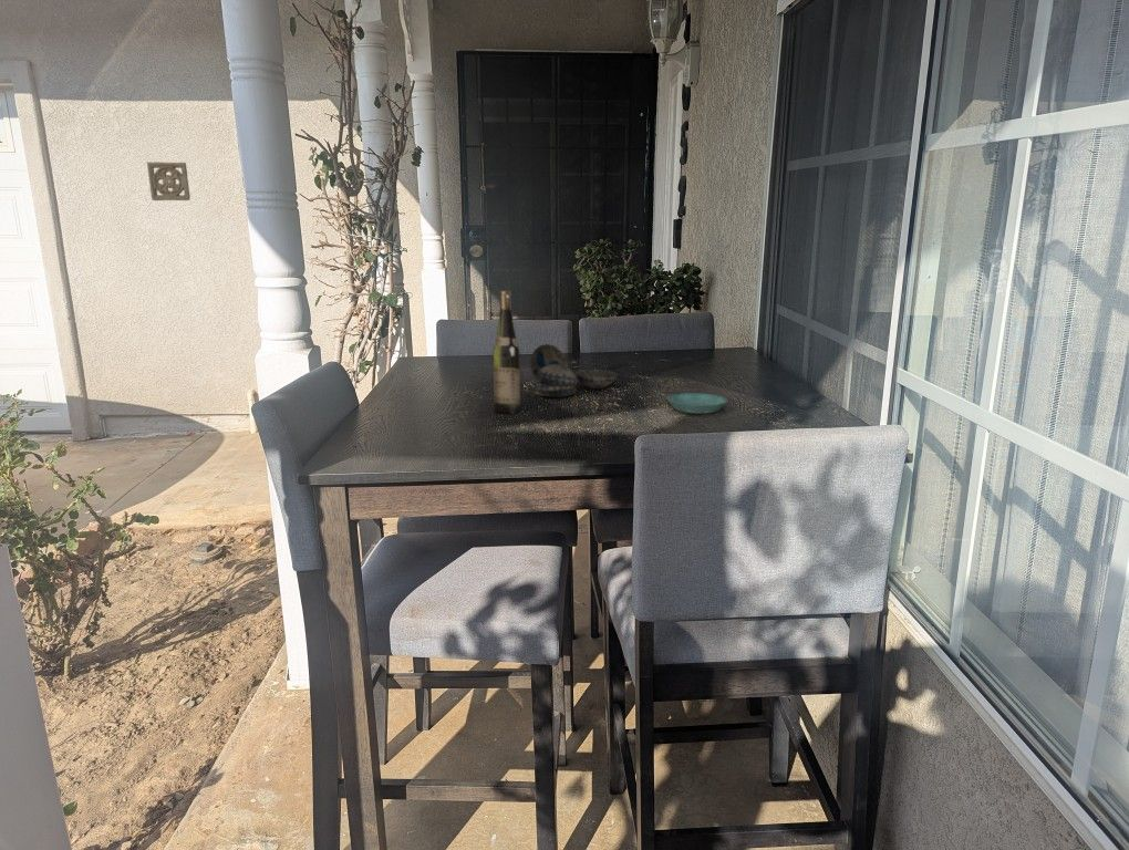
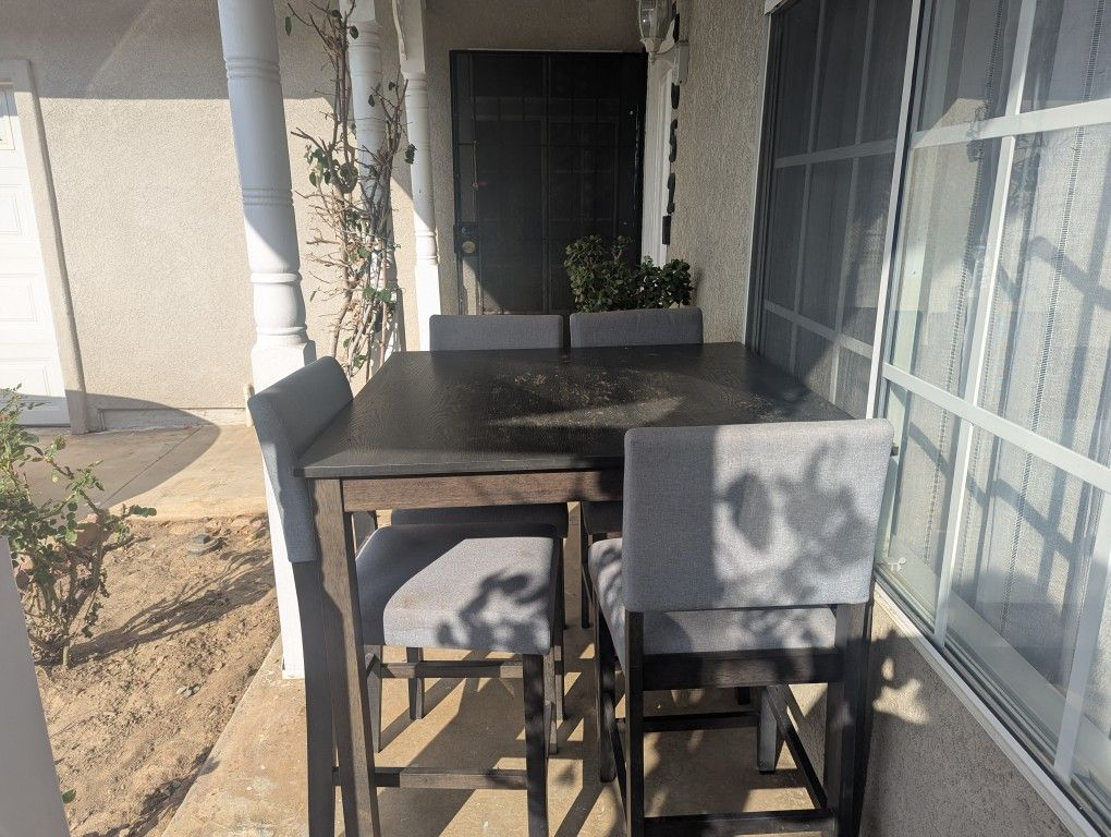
- saucer (696, 404)
- wine bottle (506, 351)
- wall ornament (168, 182)
- decorative bowl (566, 369)
